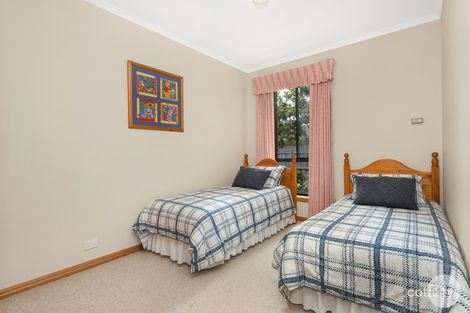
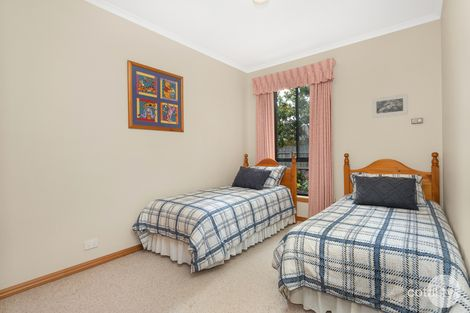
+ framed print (389, 106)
